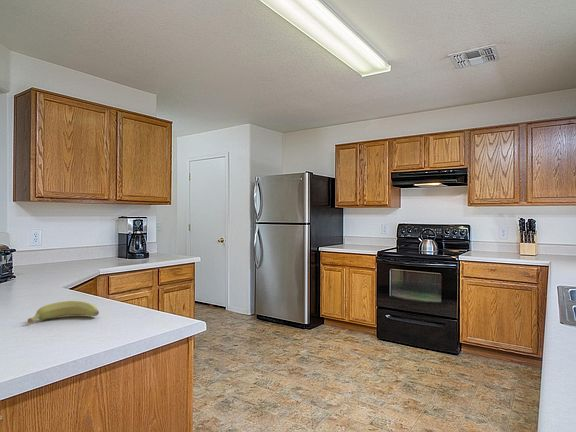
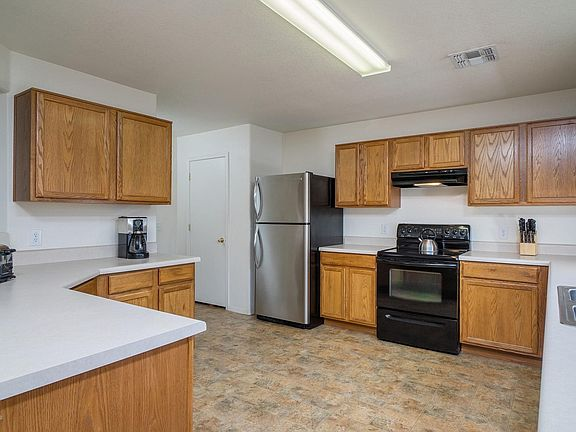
- banana (62, 311)
